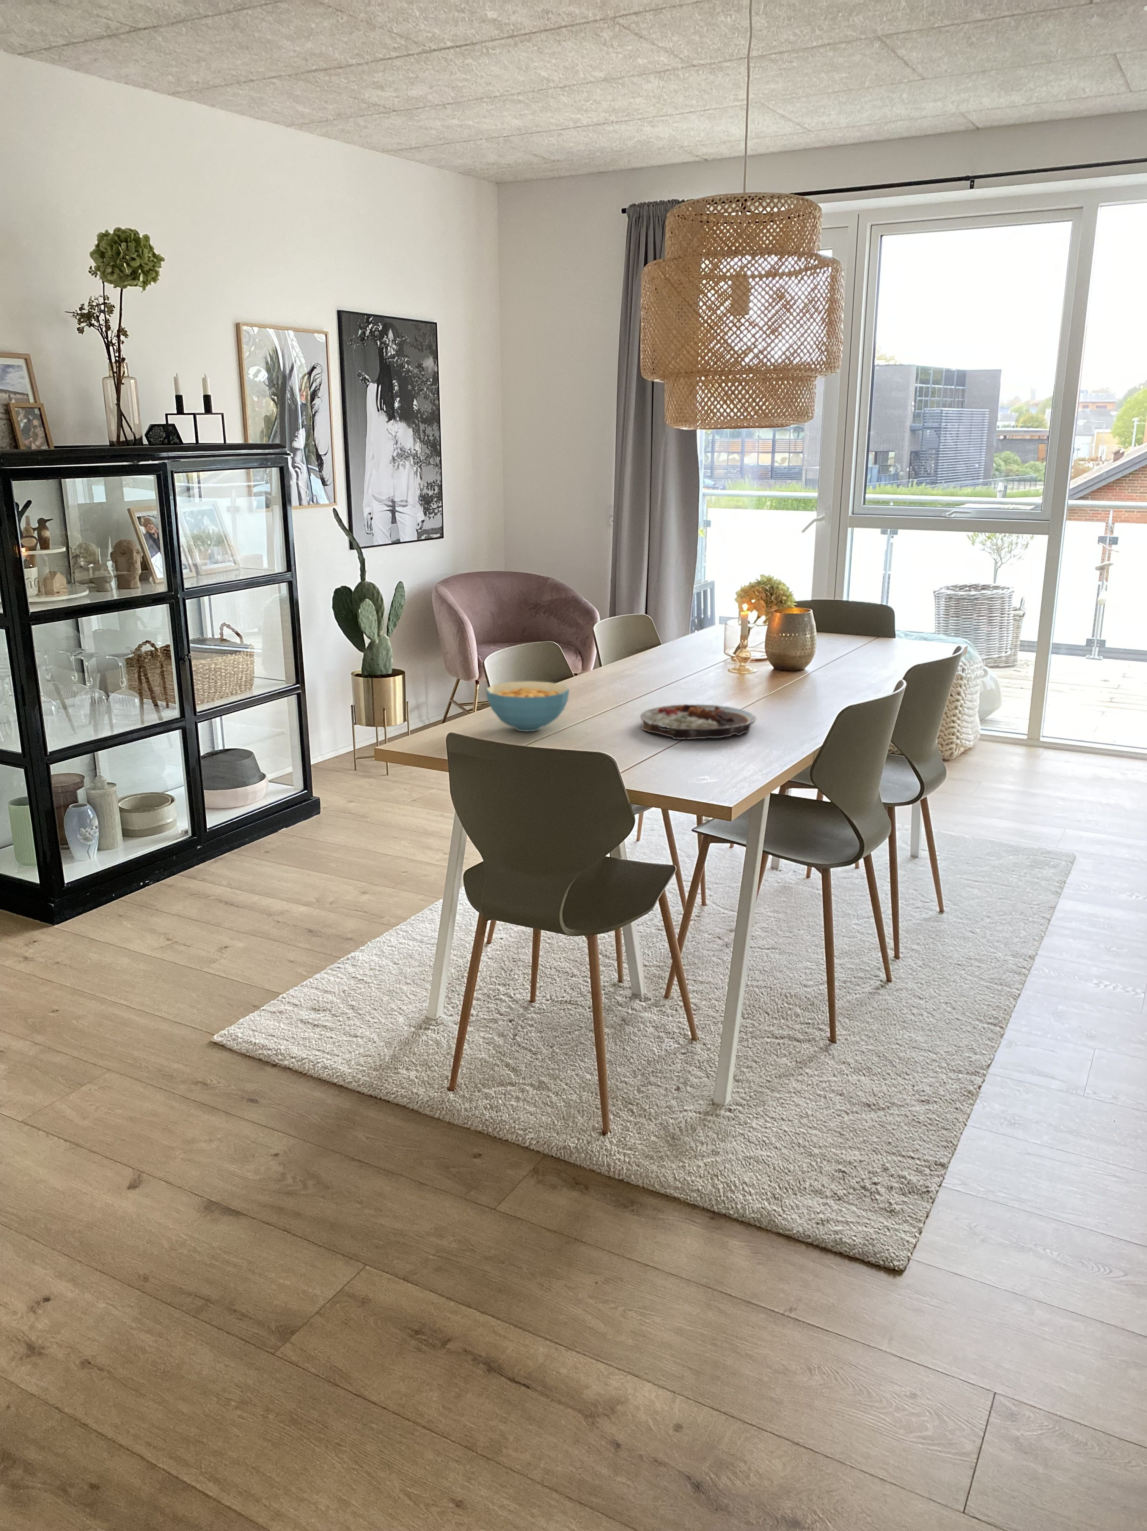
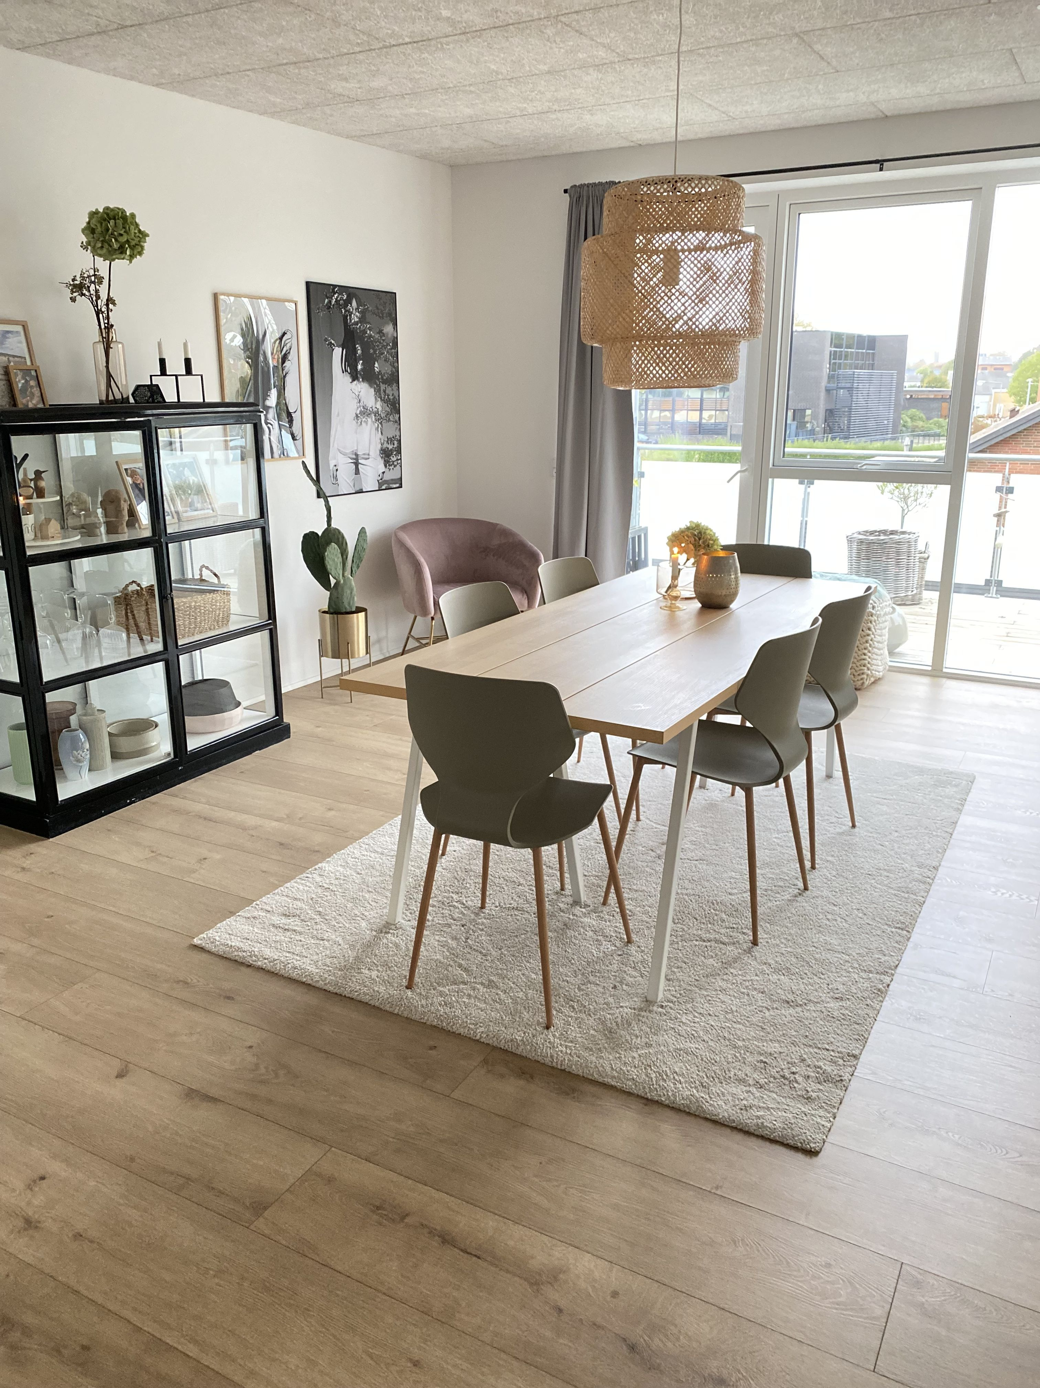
- cereal bowl (528, 709)
- plate (698, 717)
